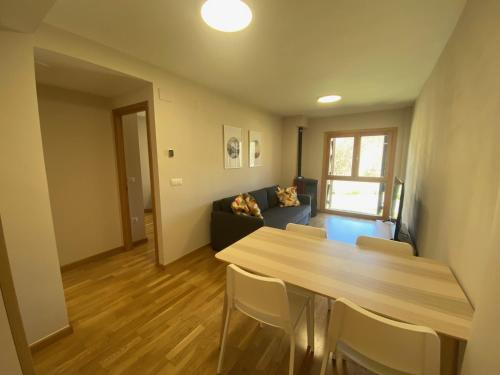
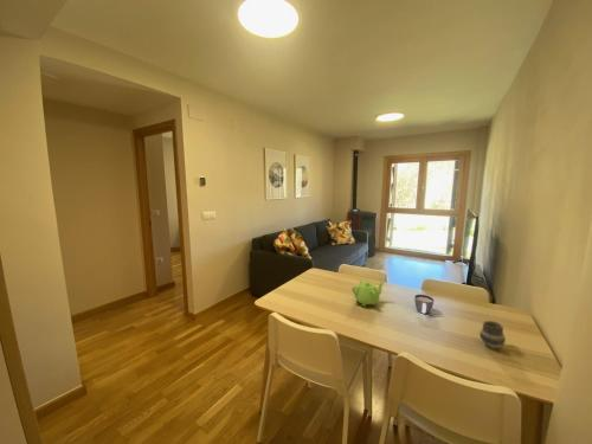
+ cup (423, 305)
+ cup (493, 333)
+ teapot (367, 291)
